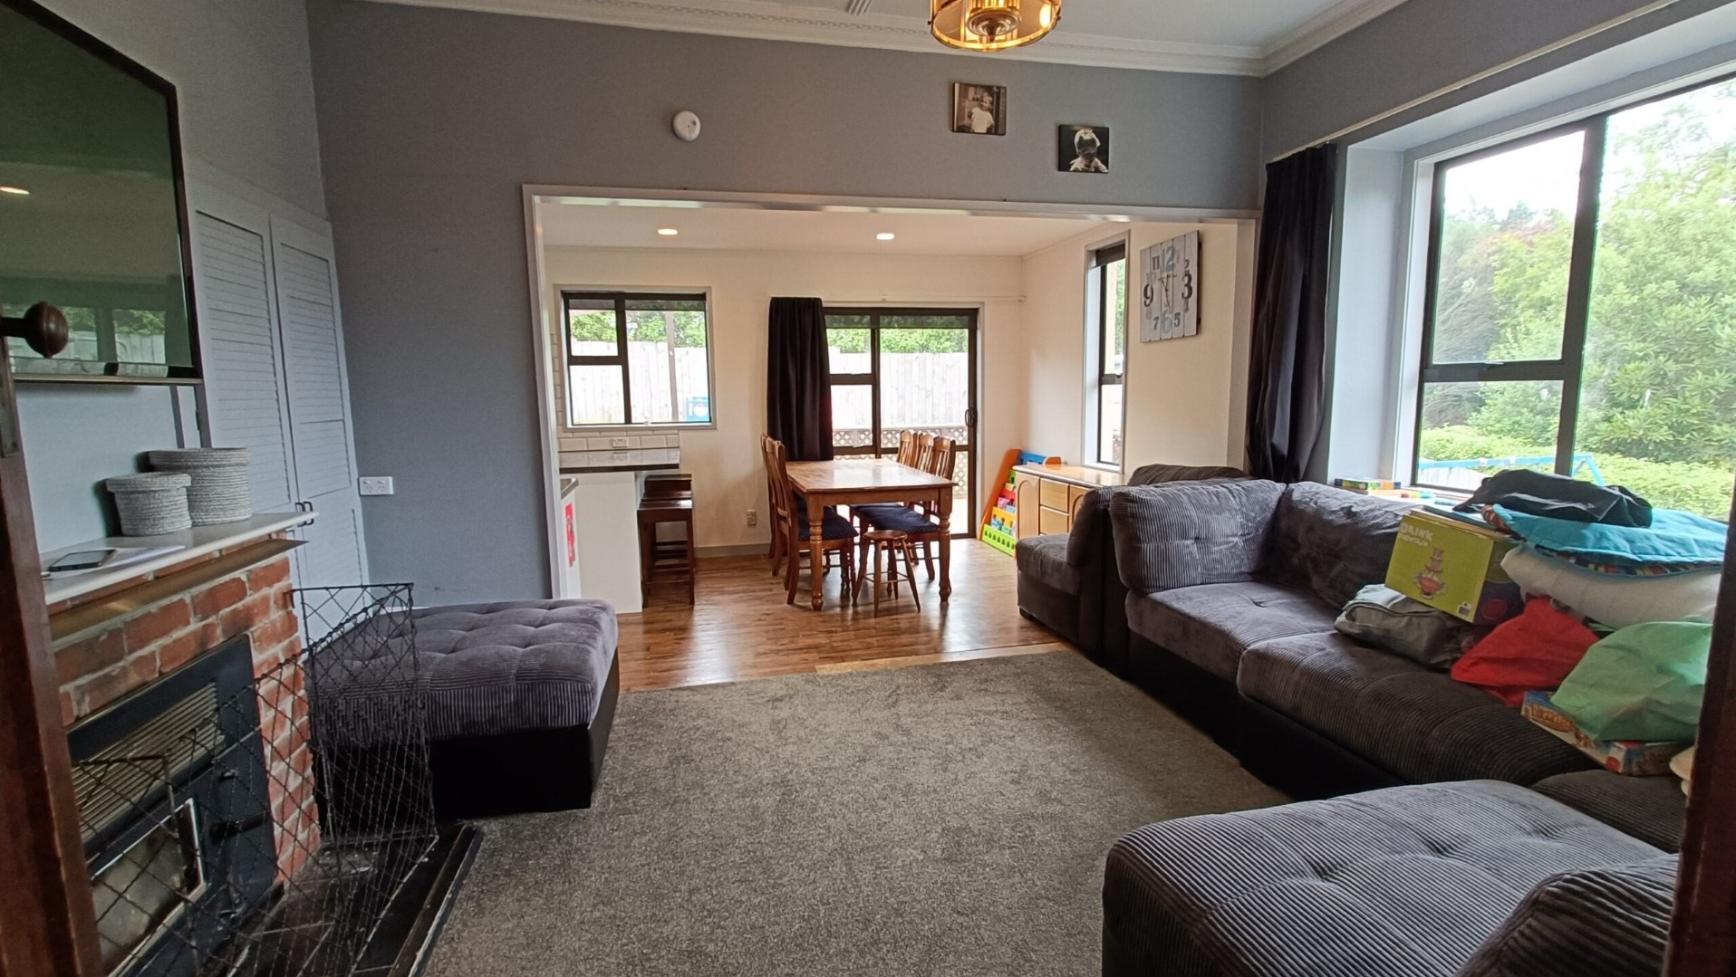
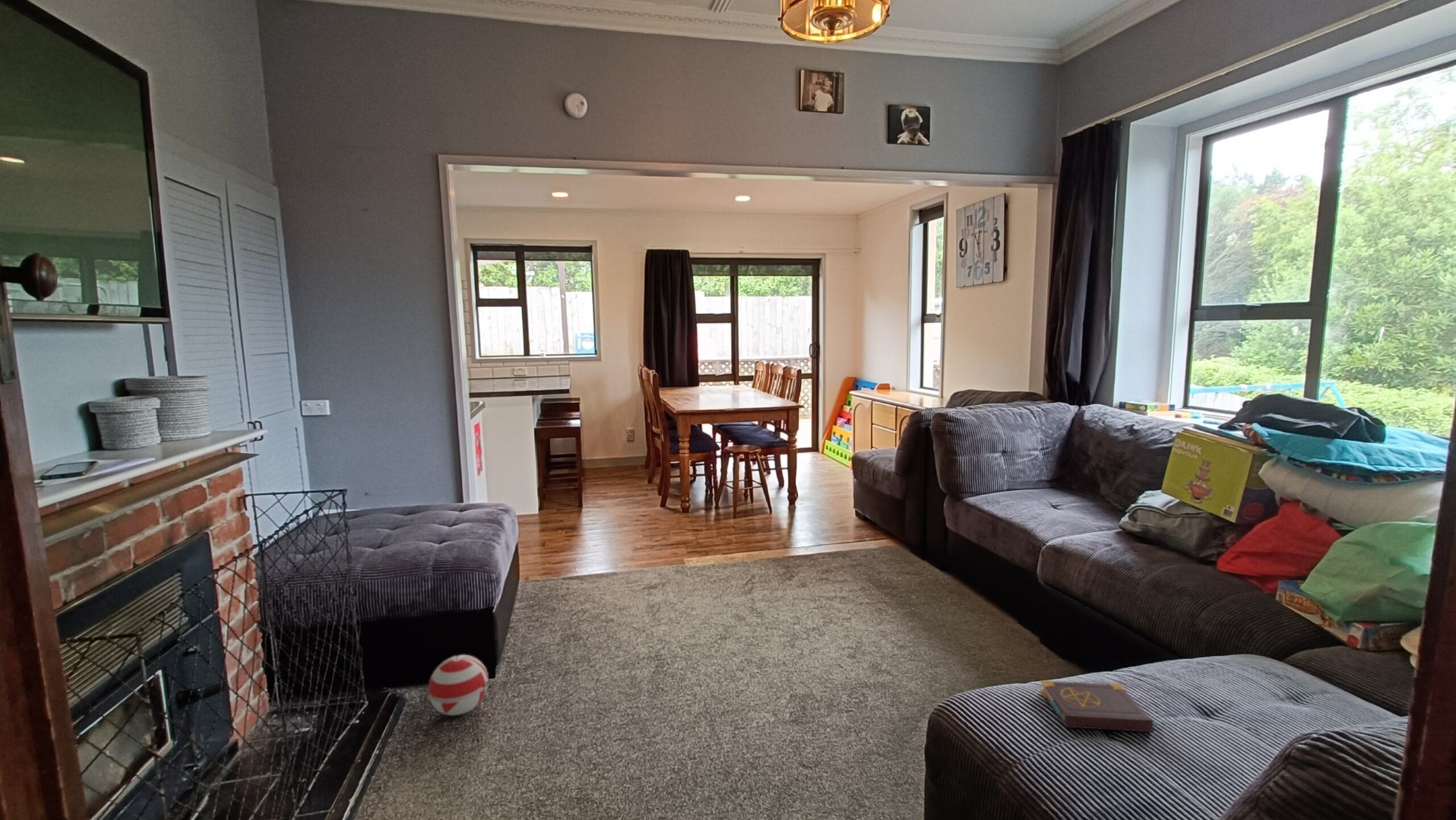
+ book (1094, 704)
+ ball (459, 684)
